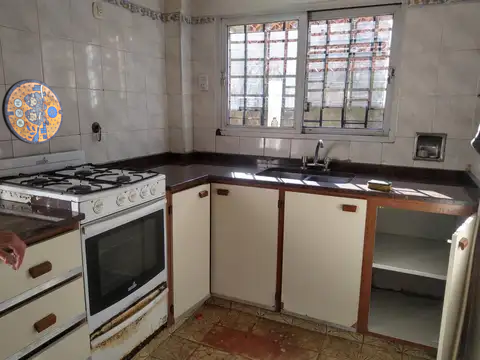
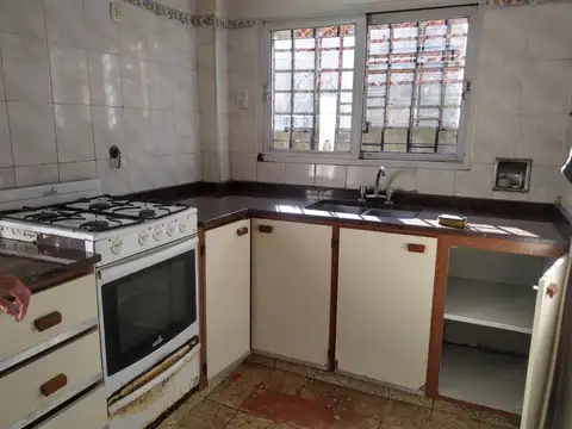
- manhole cover (34, 112)
